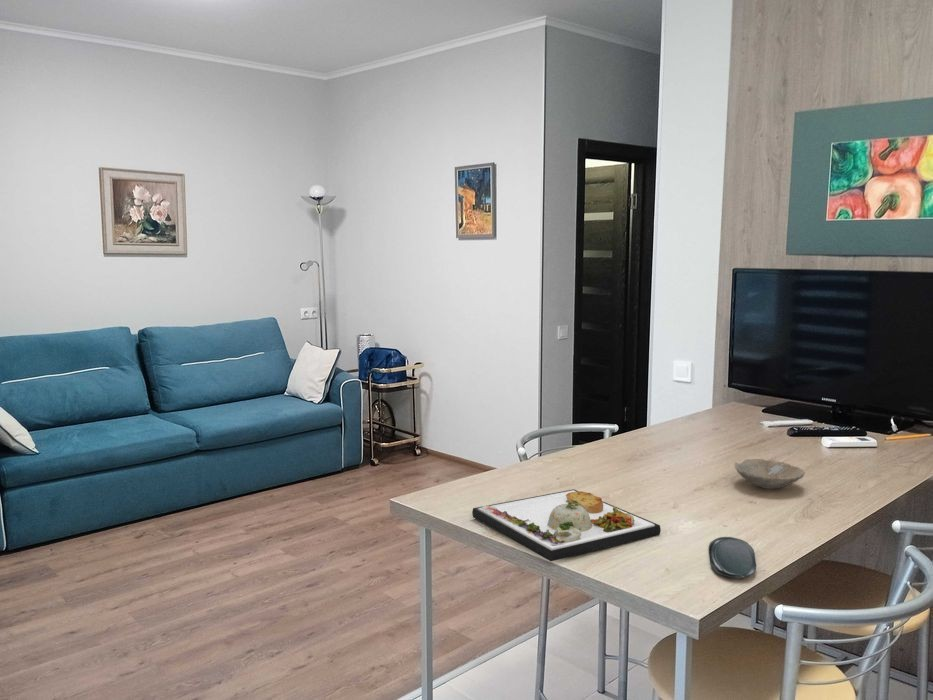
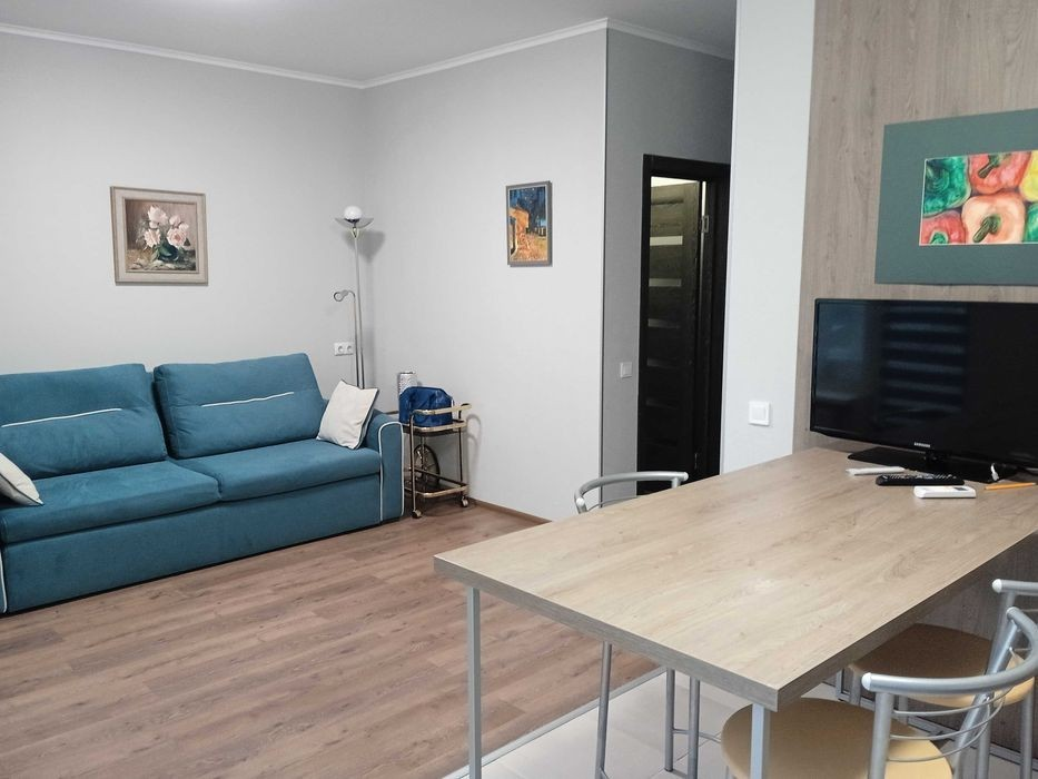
- bowl (767, 476)
- dinner plate (563, 510)
- oval tray (731, 555)
